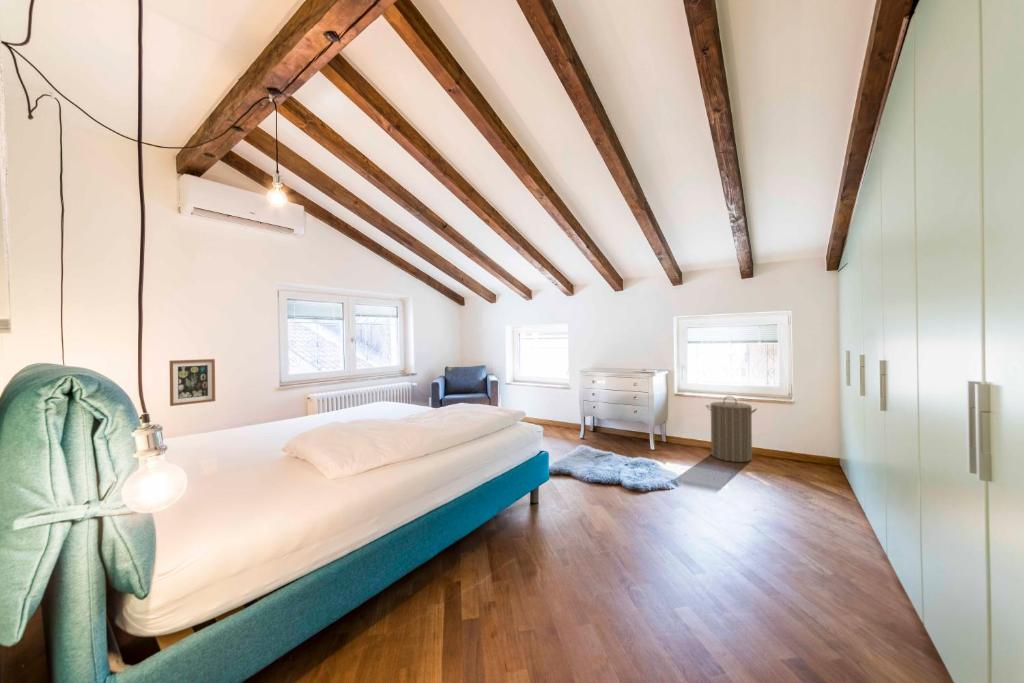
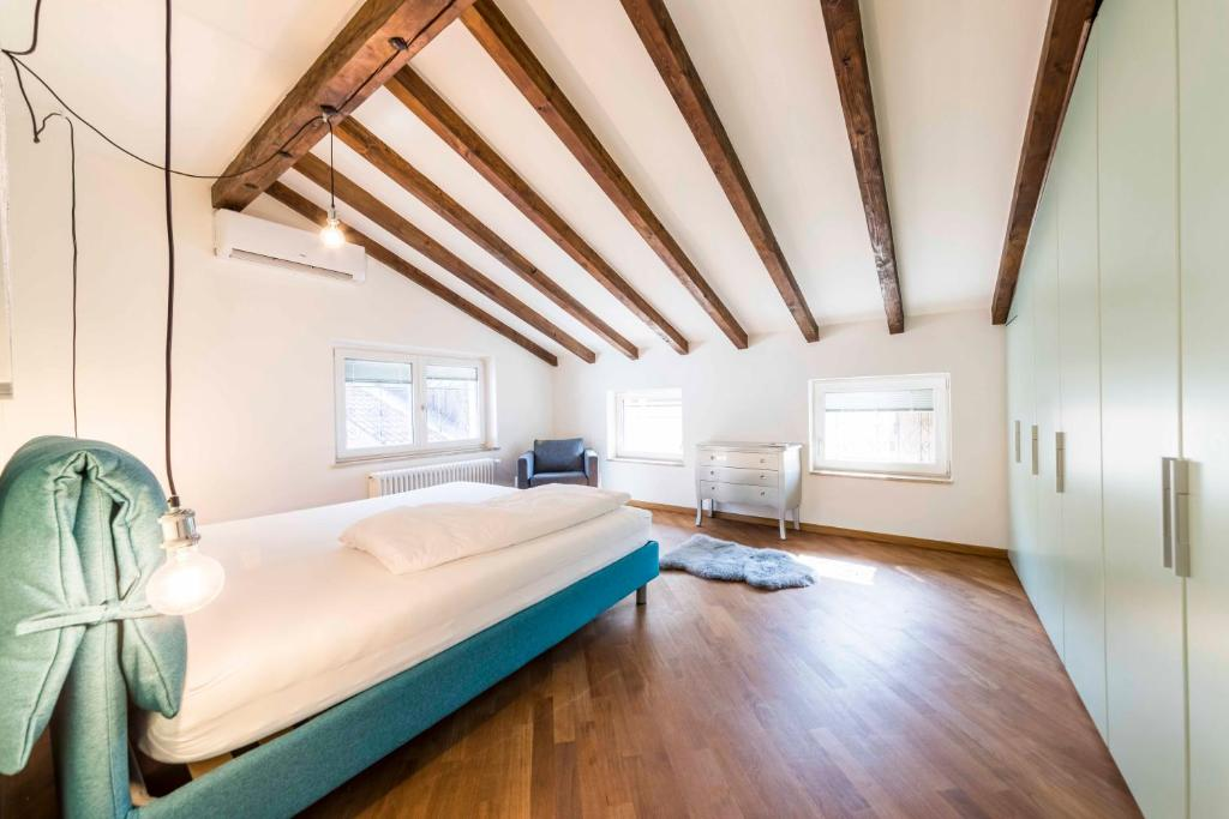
- wall art (193, 381)
- laundry hamper (730, 426)
